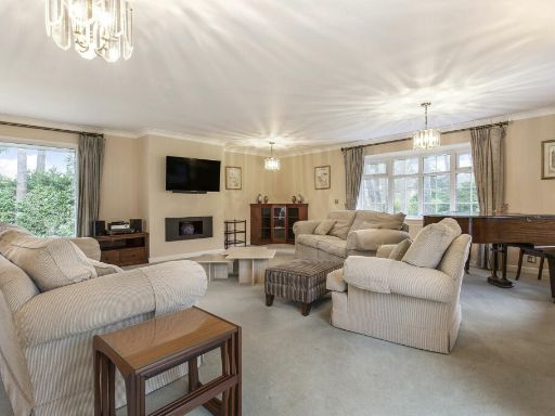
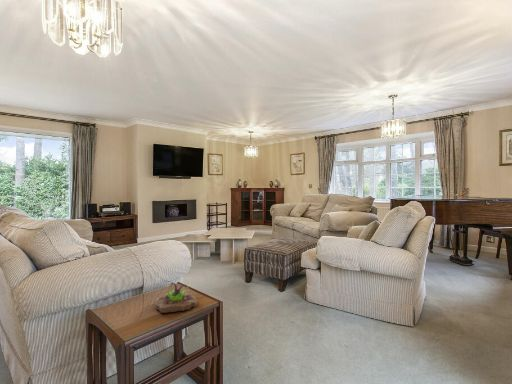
+ succulent planter (175, 293)
